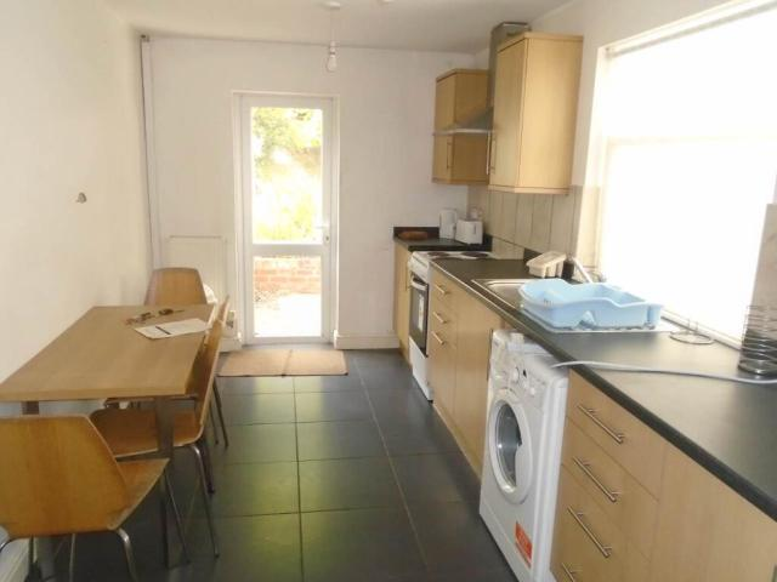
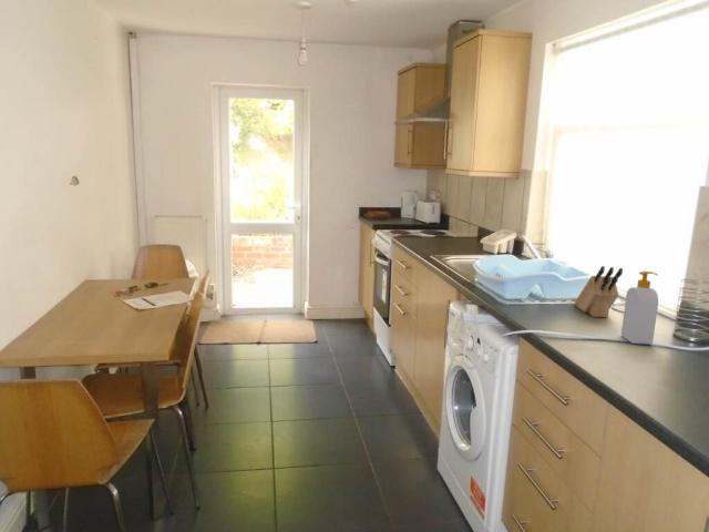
+ soap bottle (641, 306)
+ knife block (598, 287)
